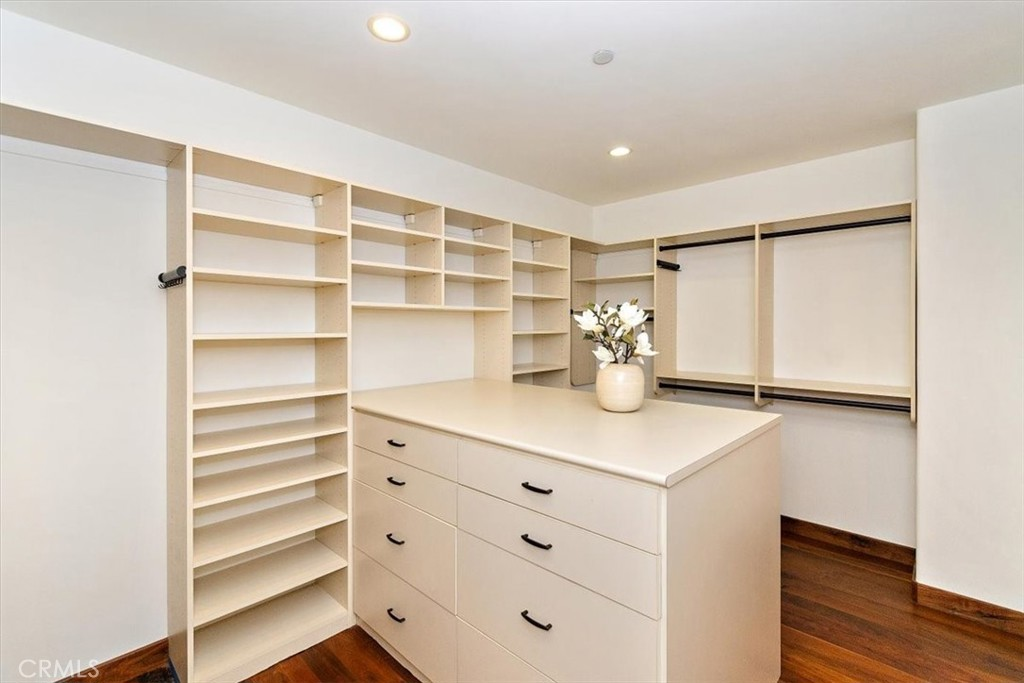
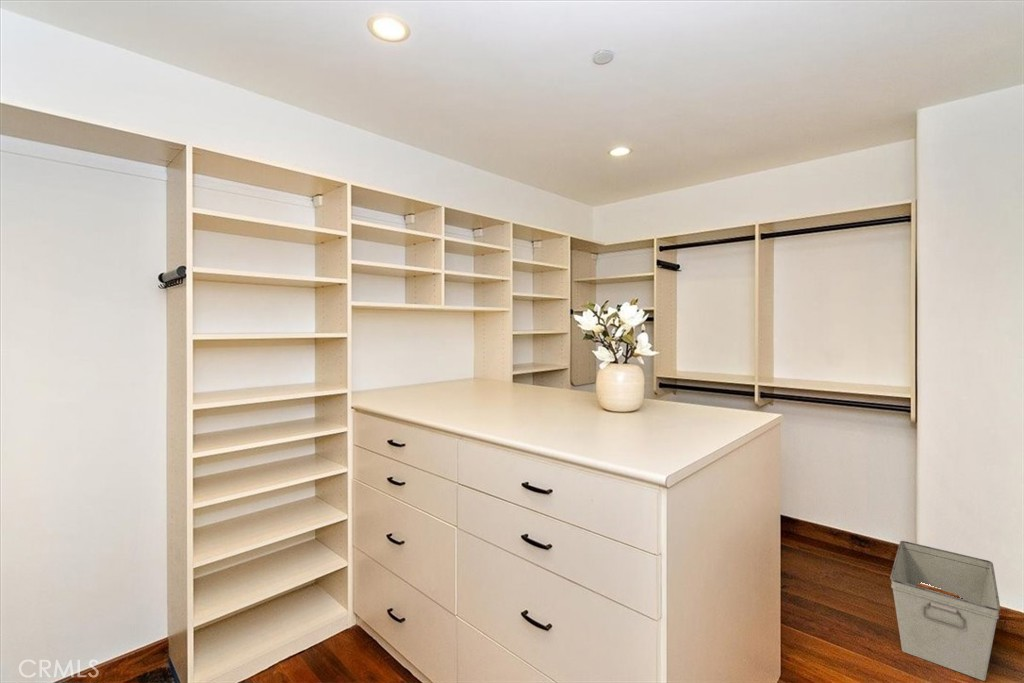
+ storage bin (943, 602)
